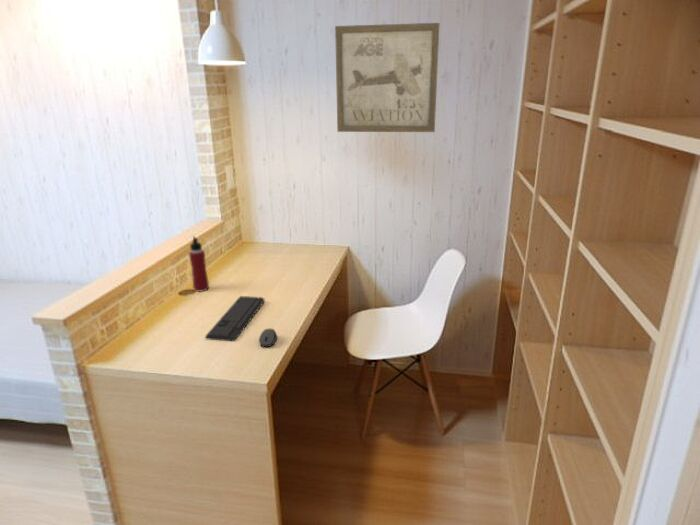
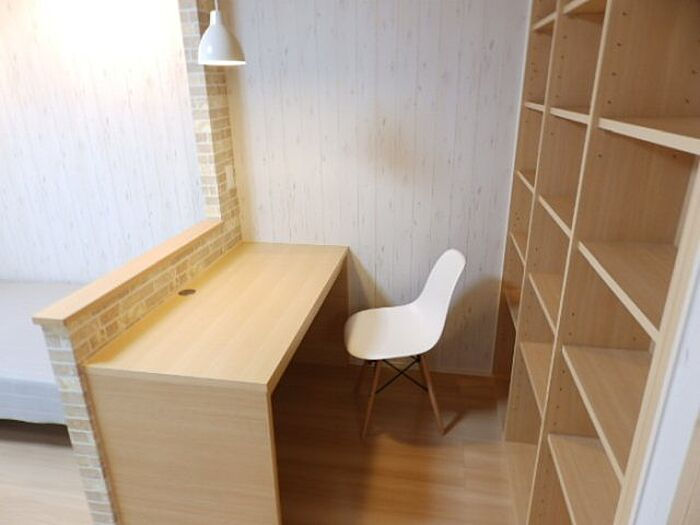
- keyboard (237, 316)
- computer mouse (268, 336)
- water bottle (198, 263)
- wall art (386, 80)
